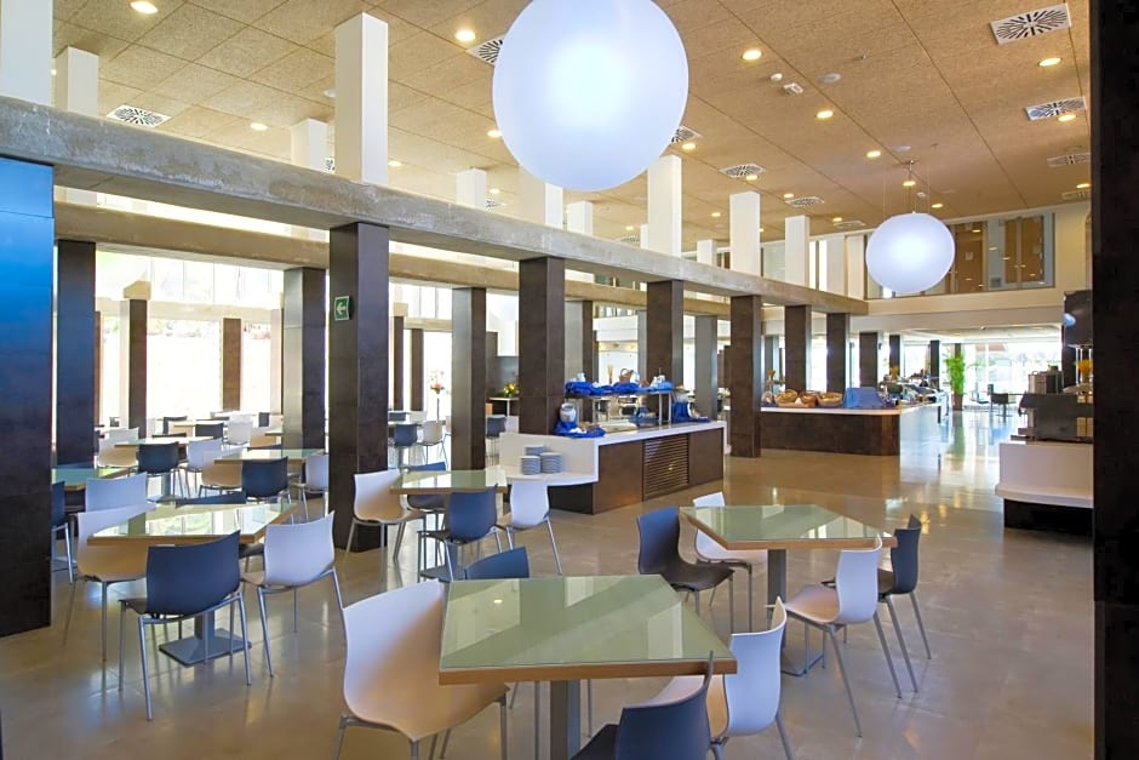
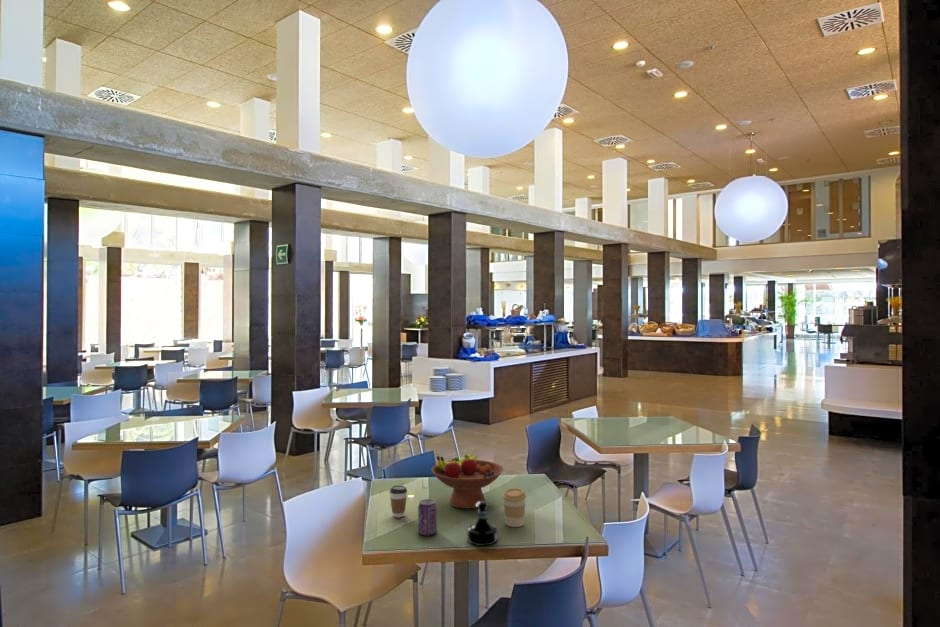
+ beverage can (427, 517)
+ coffee cup (514, 507)
+ coffee cup (398, 501)
+ tequila bottle (482, 521)
+ fruit bowl (467, 479)
